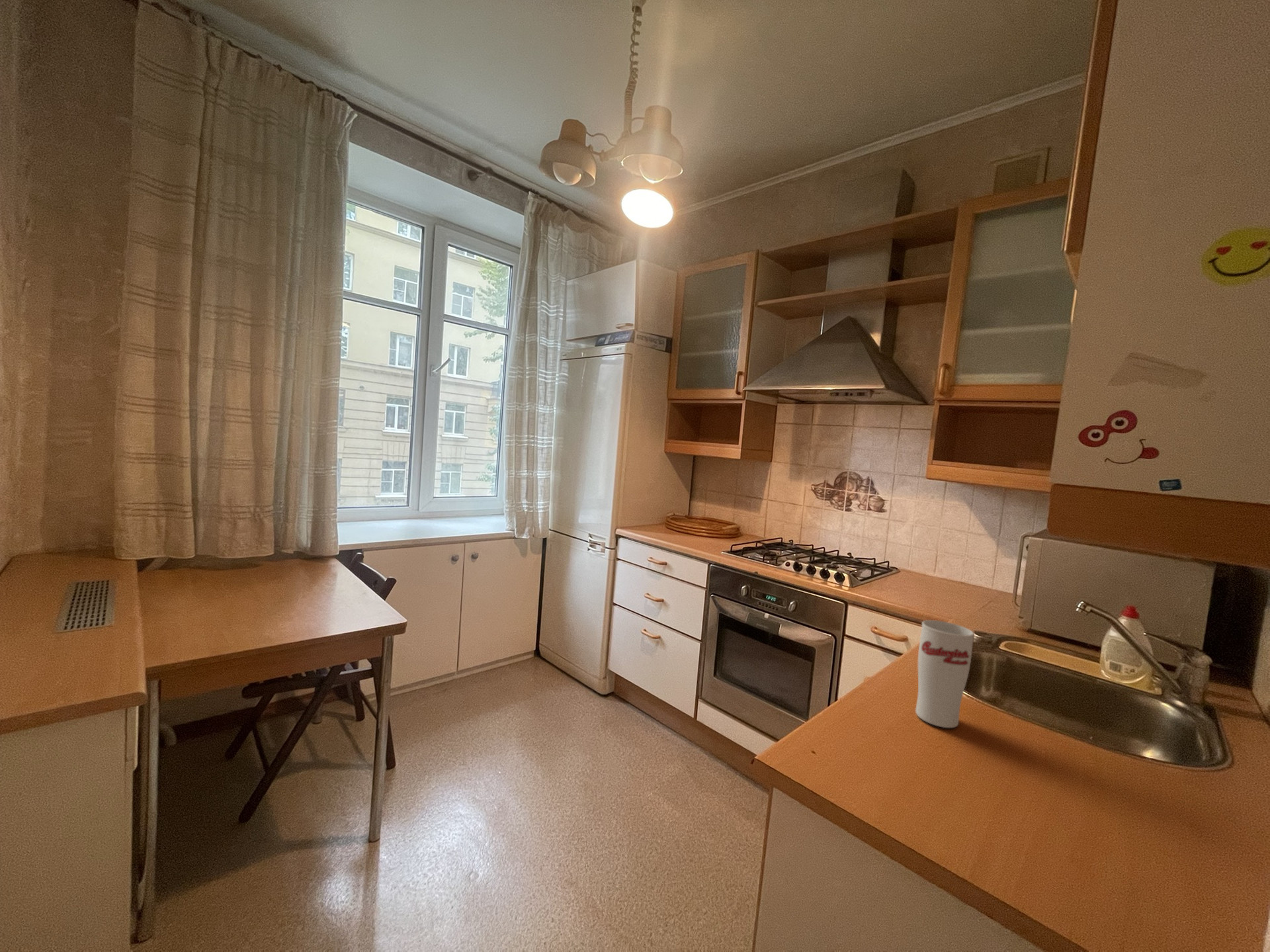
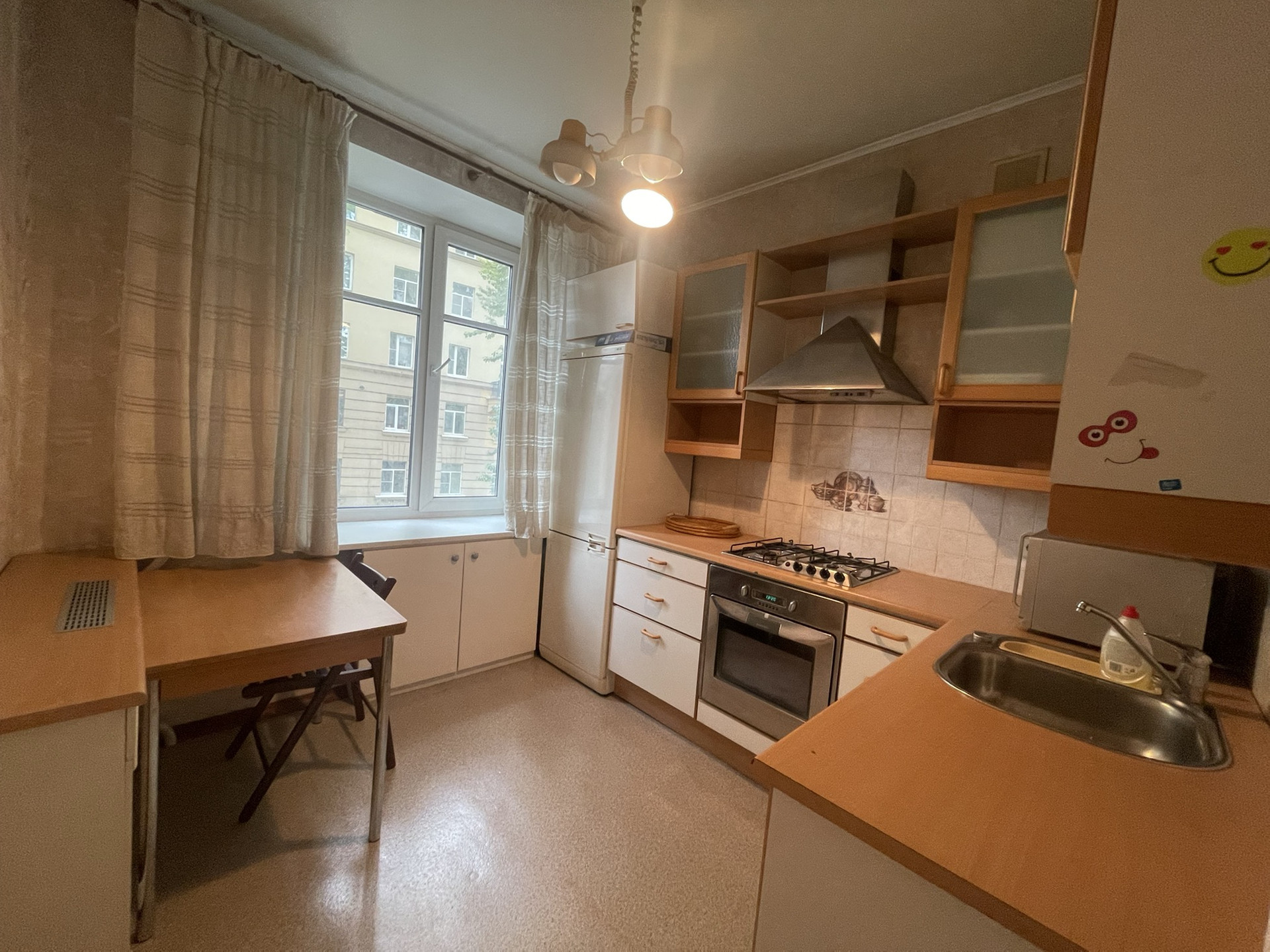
- cup (942, 673)
